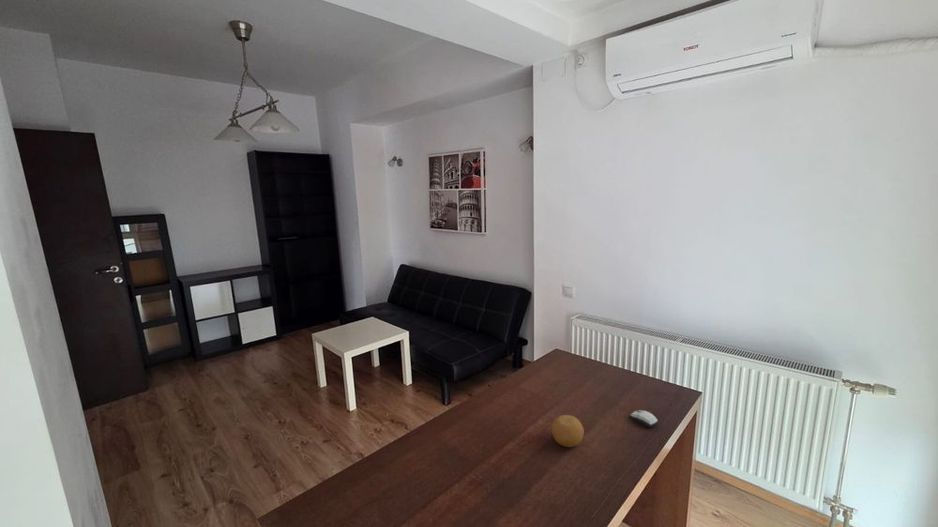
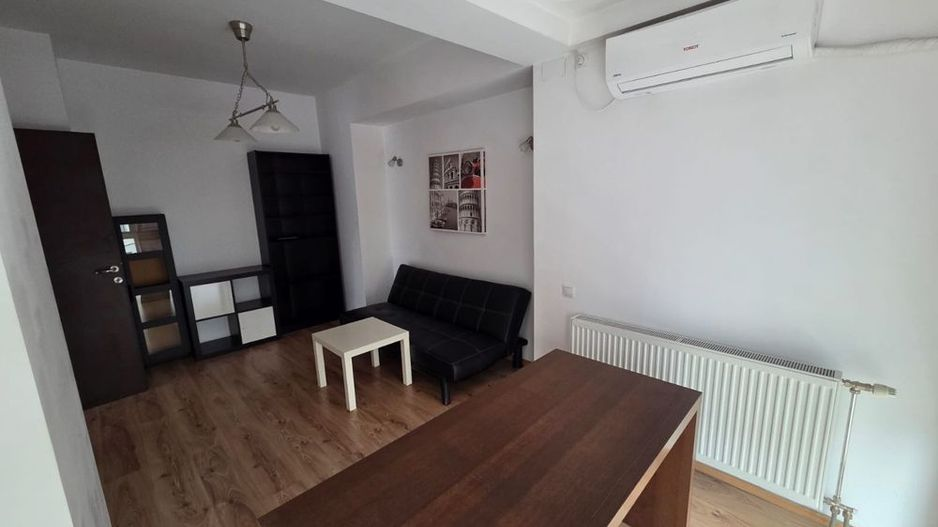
- computer mouse (643, 416)
- fruit (567, 430)
